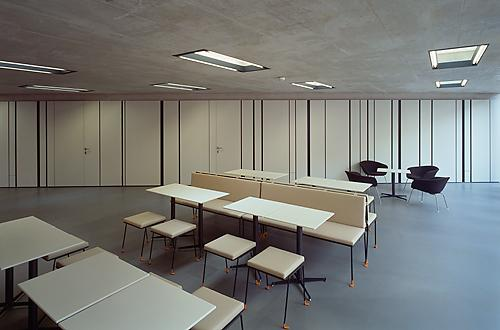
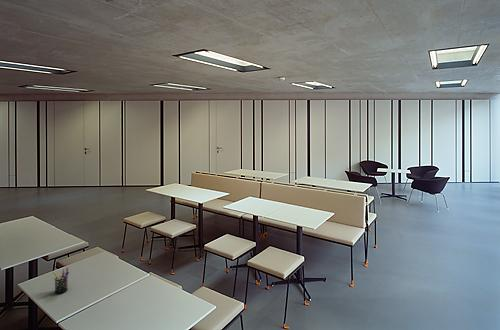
+ pen holder (62, 279)
